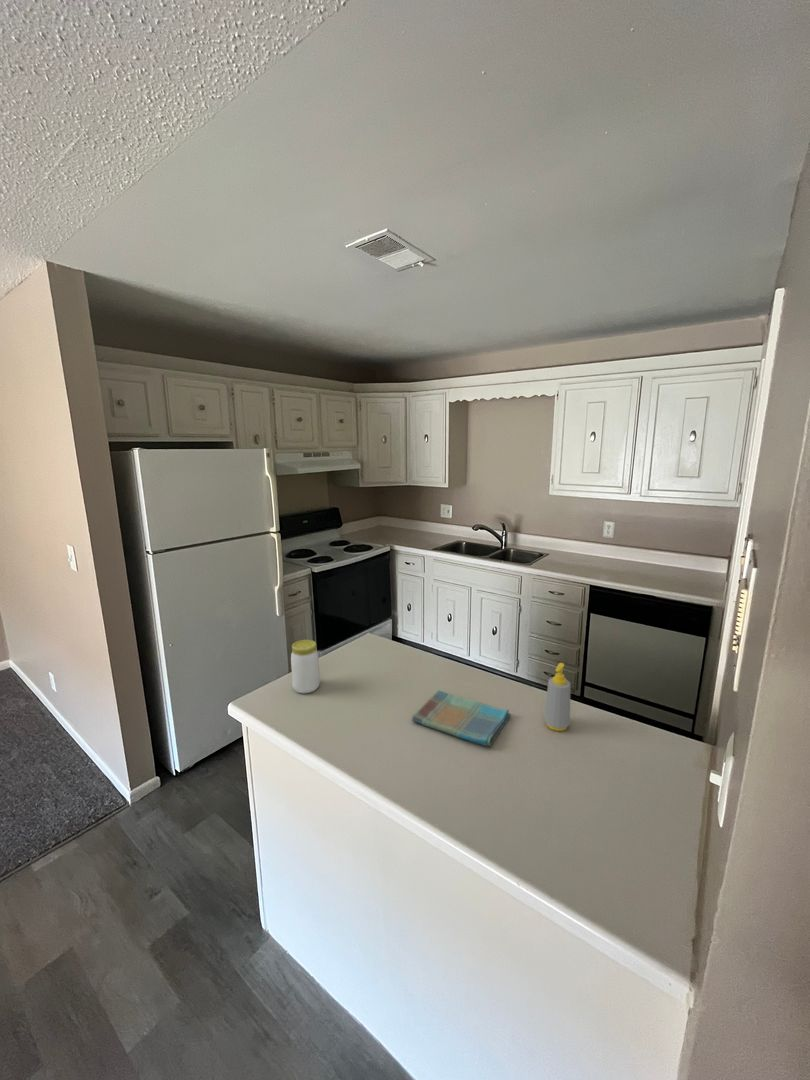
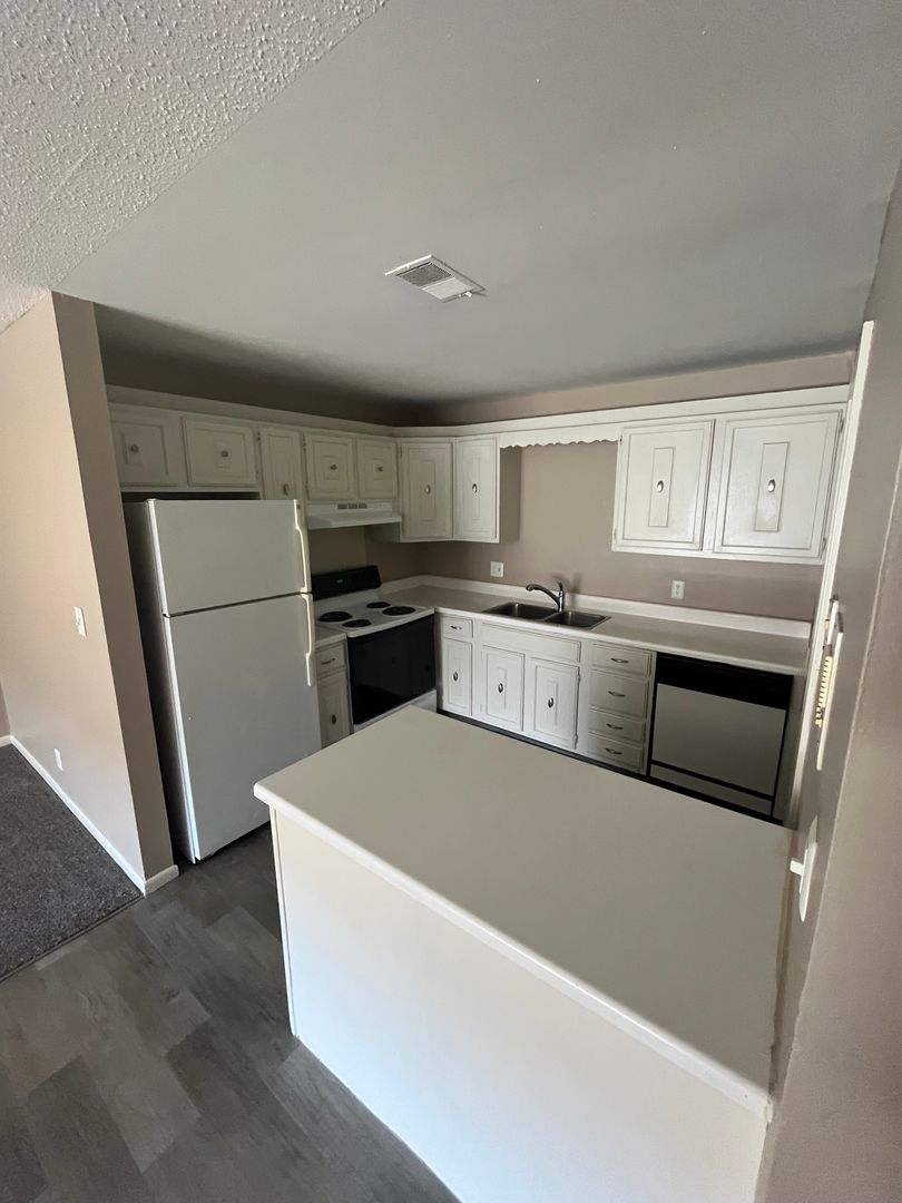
- soap bottle (558, 695)
- dish towel (461, 715)
- jar (305, 666)
